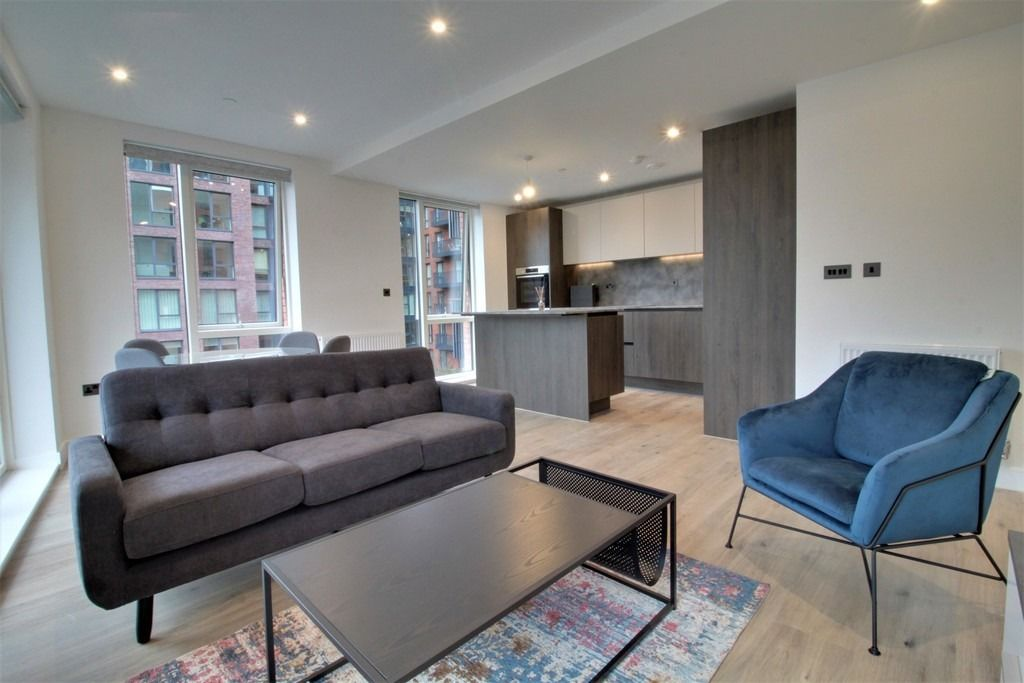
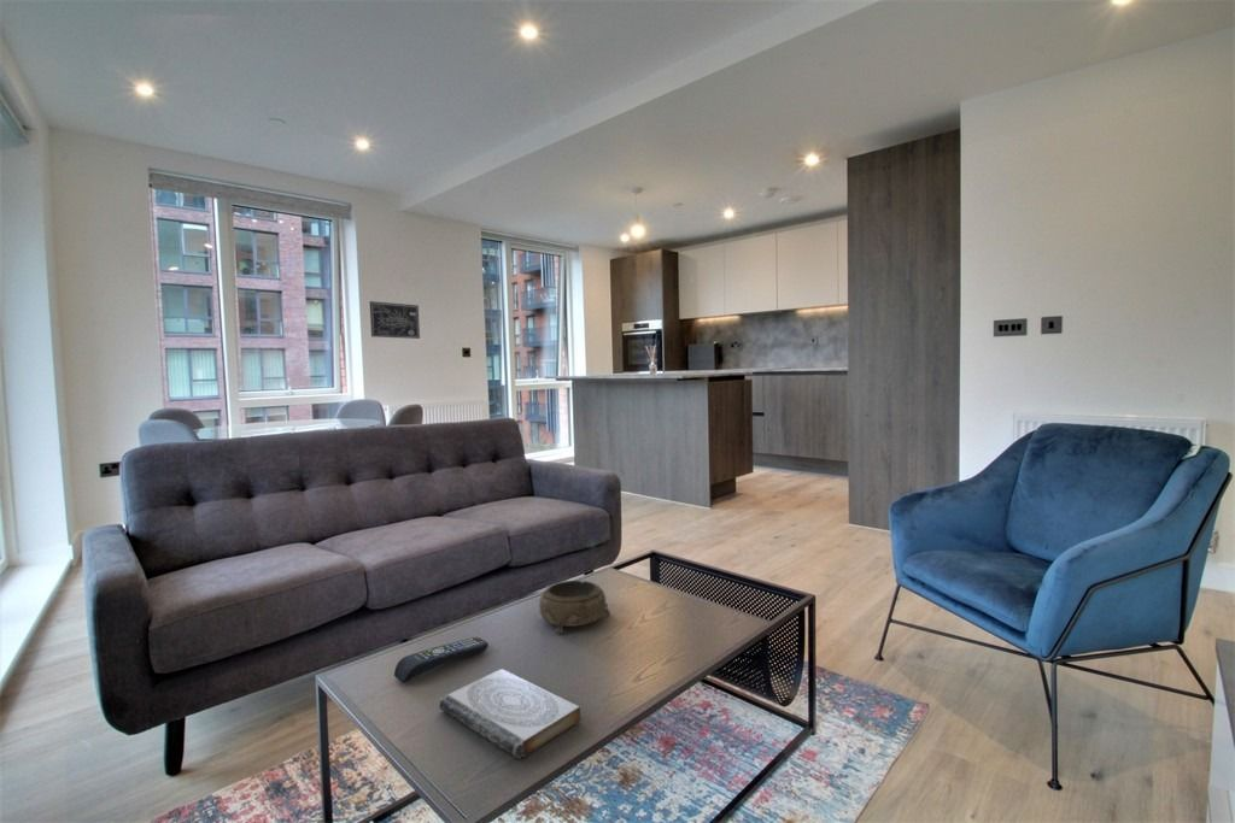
+ decorative bowl (575, 602)
+ book (508, 709)
+ remote control (443, 656)
+ wall art (394, 321)
